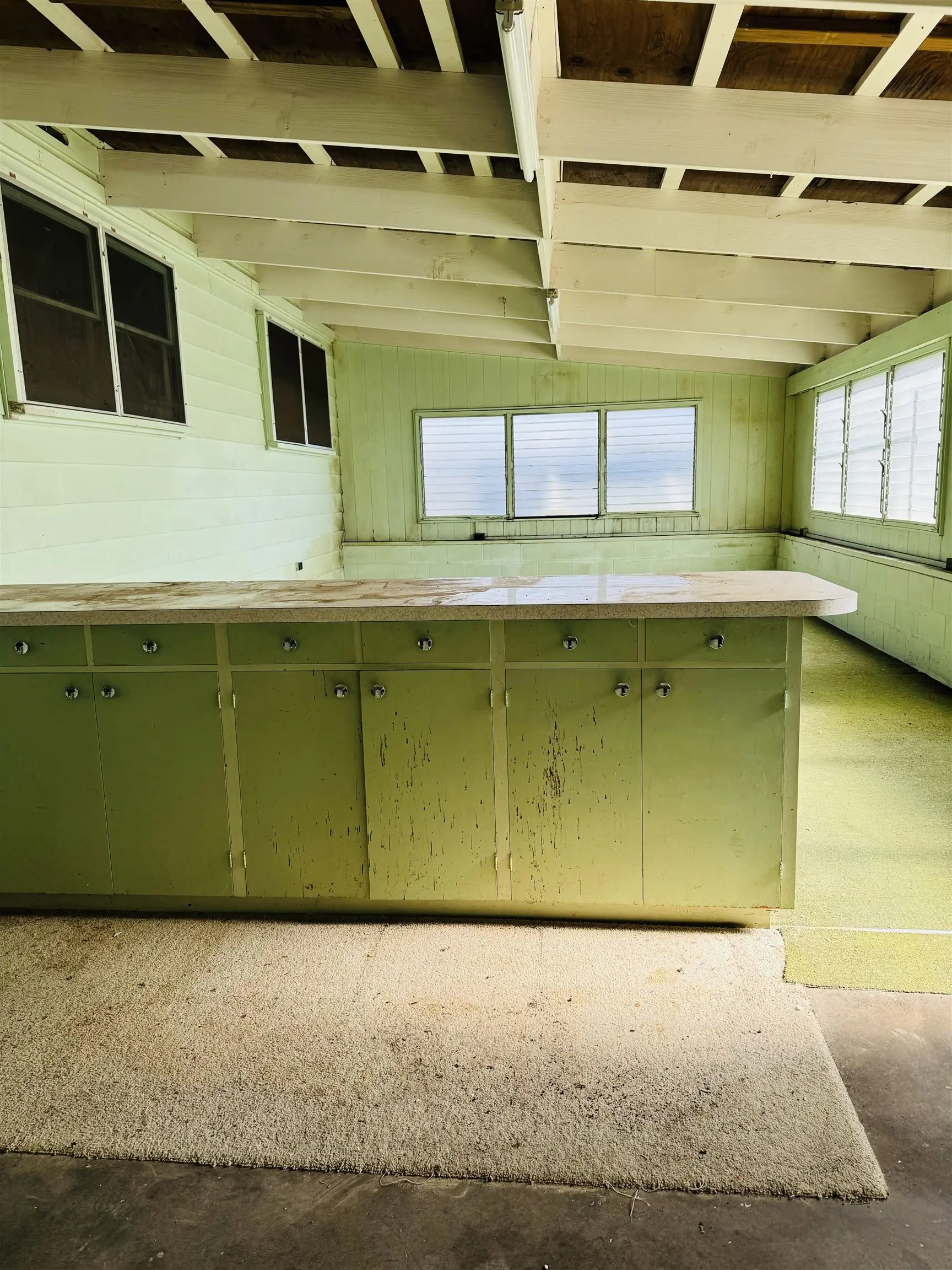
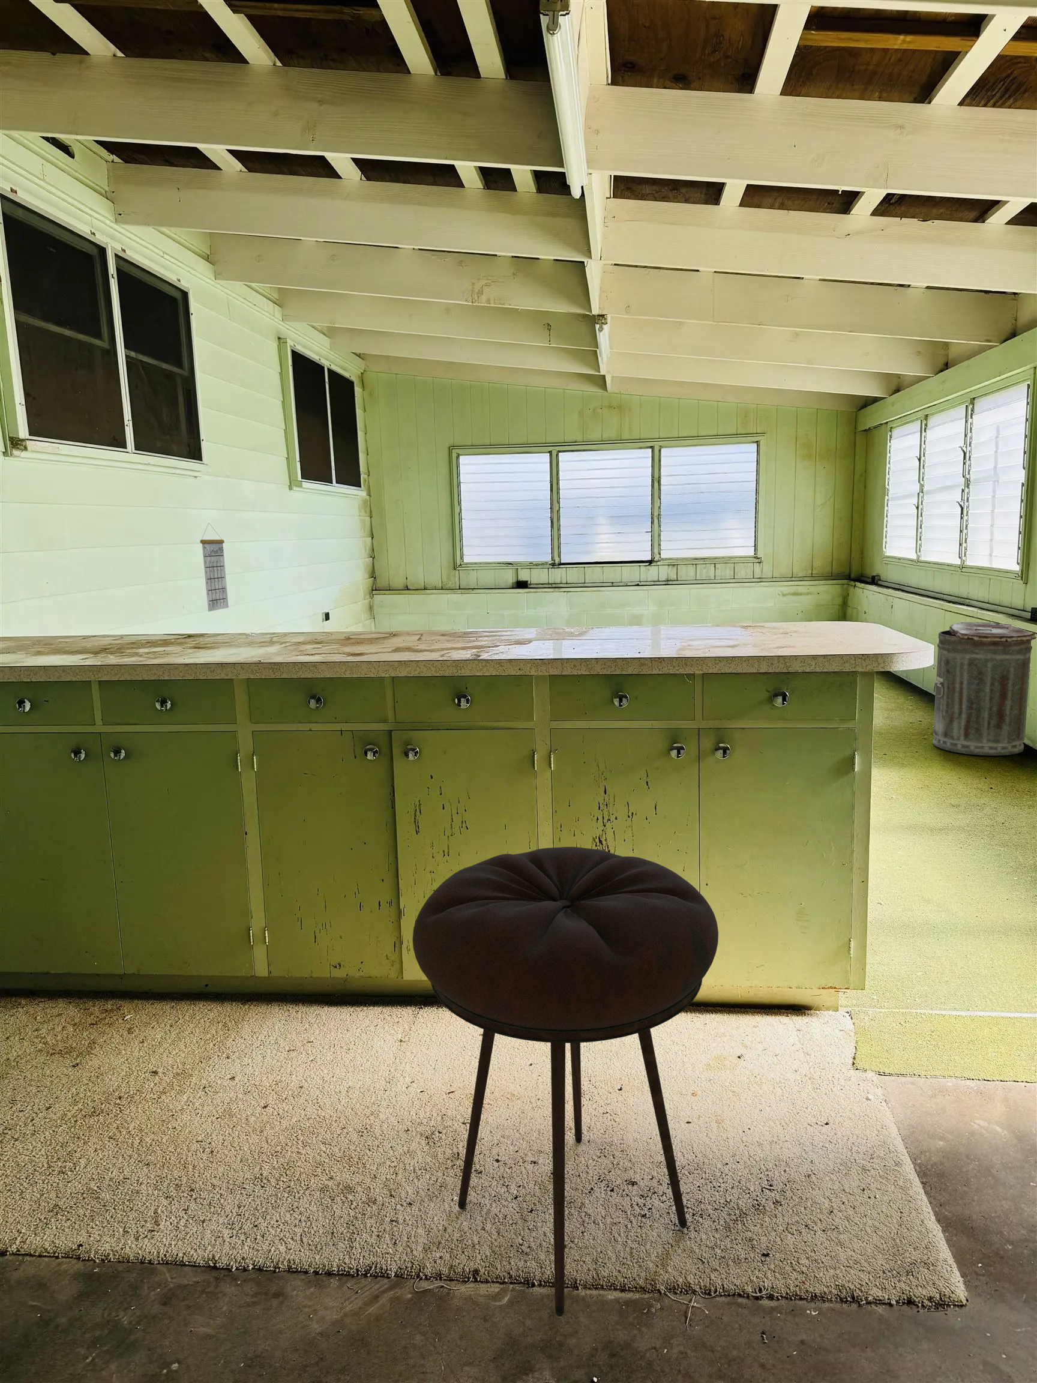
+ calendar (215, 566)
+ stool (564, 1055)
+ trash can lid (983, 687)
